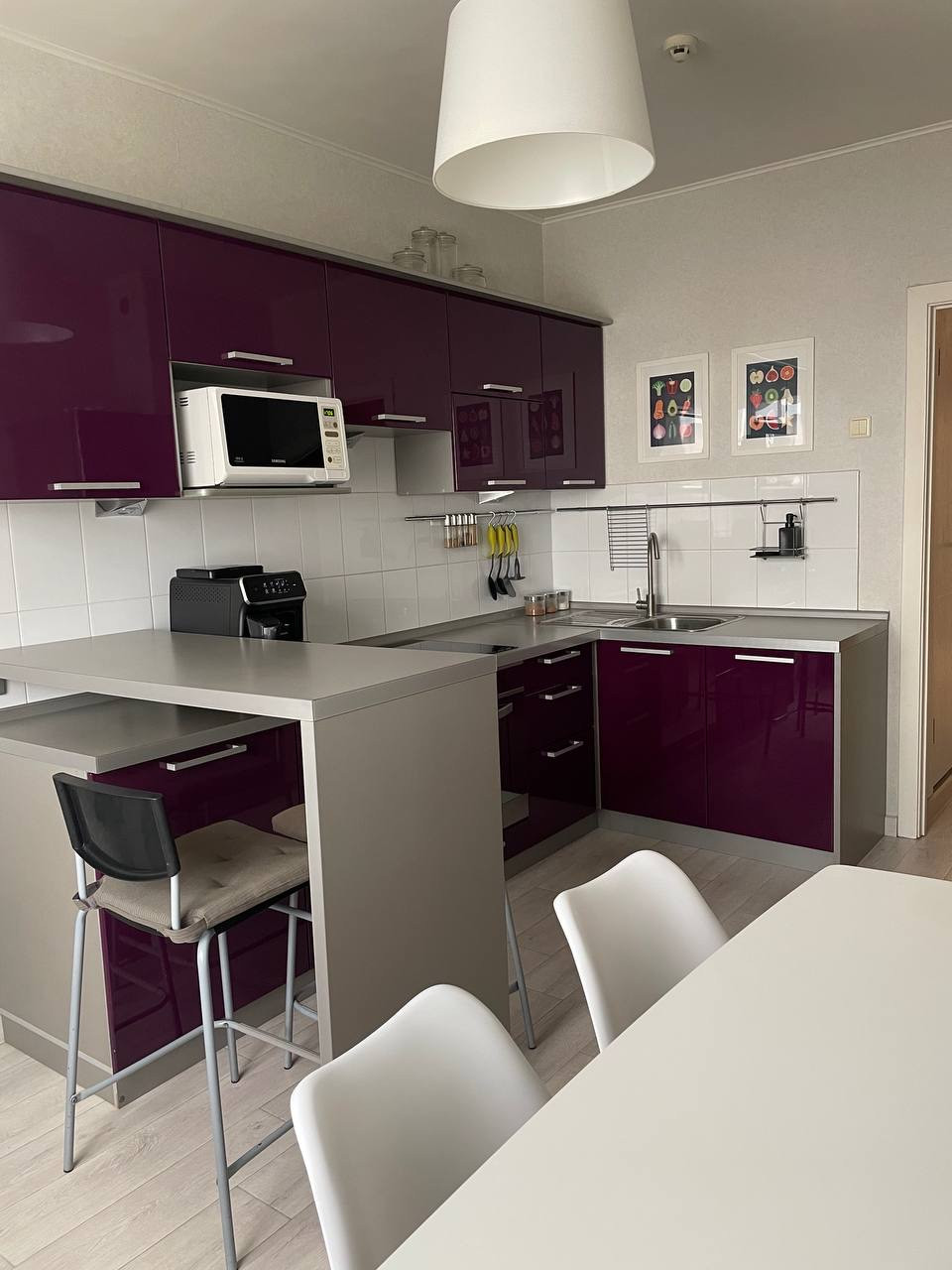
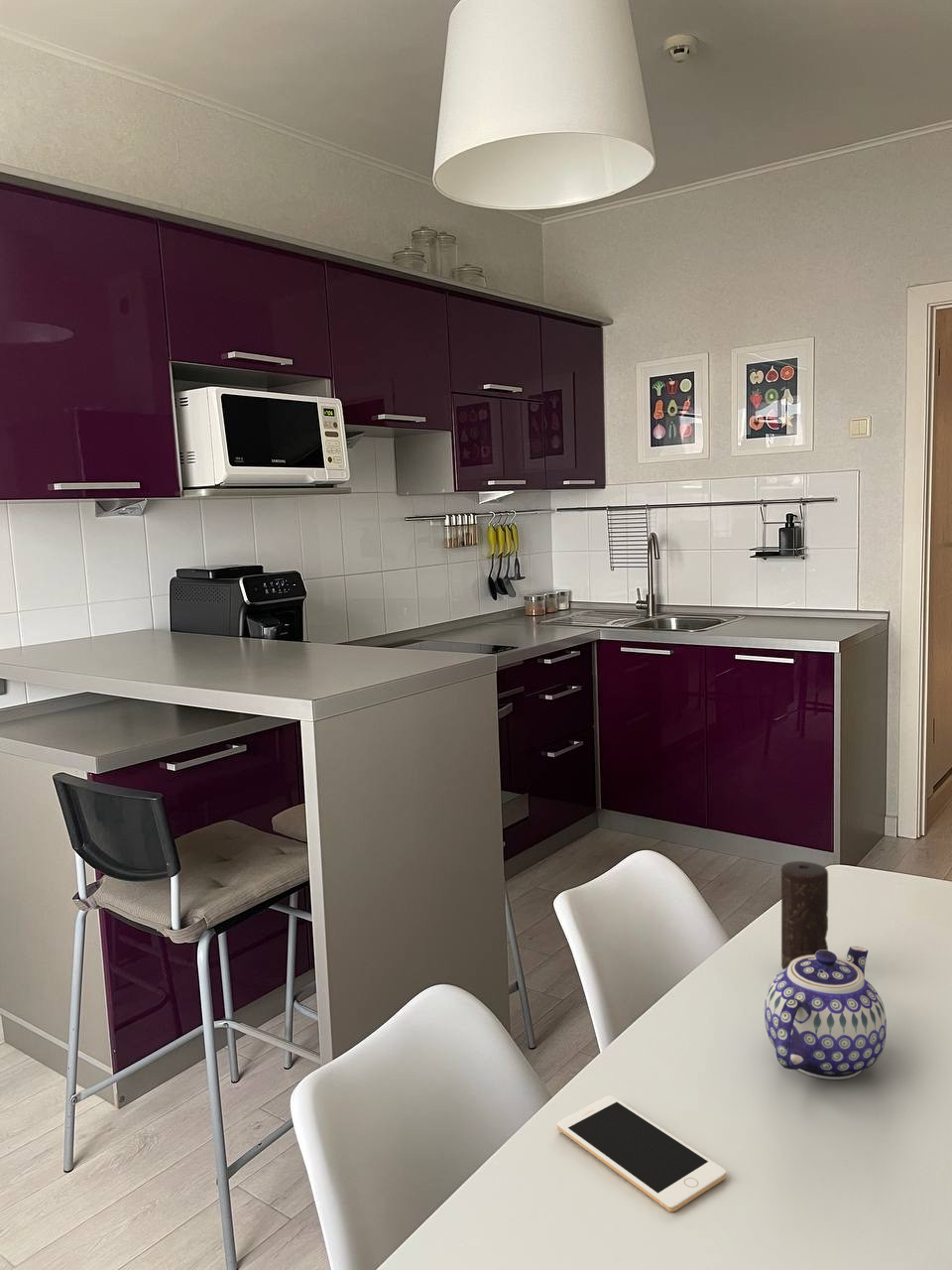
+ cell phone (638, 1148)
+ teapot (824, 1005)
+ candle (804, 920)
